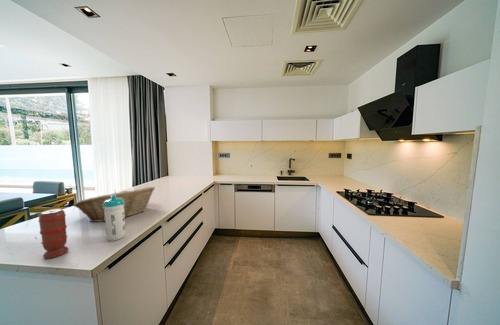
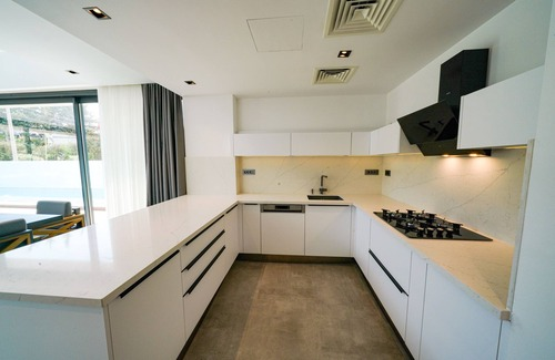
- fruit basket (121, 198)
- spice grinder (54, 232)
- water bottle (114, 216)
